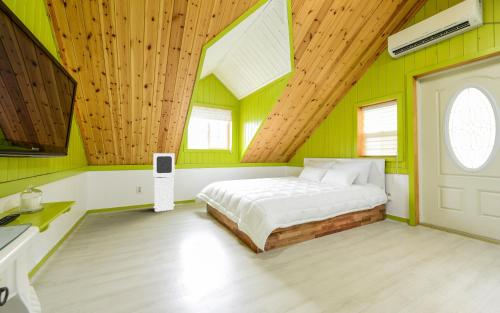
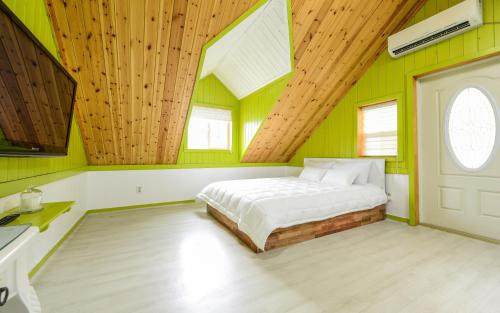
- air purifier (163, 181)
